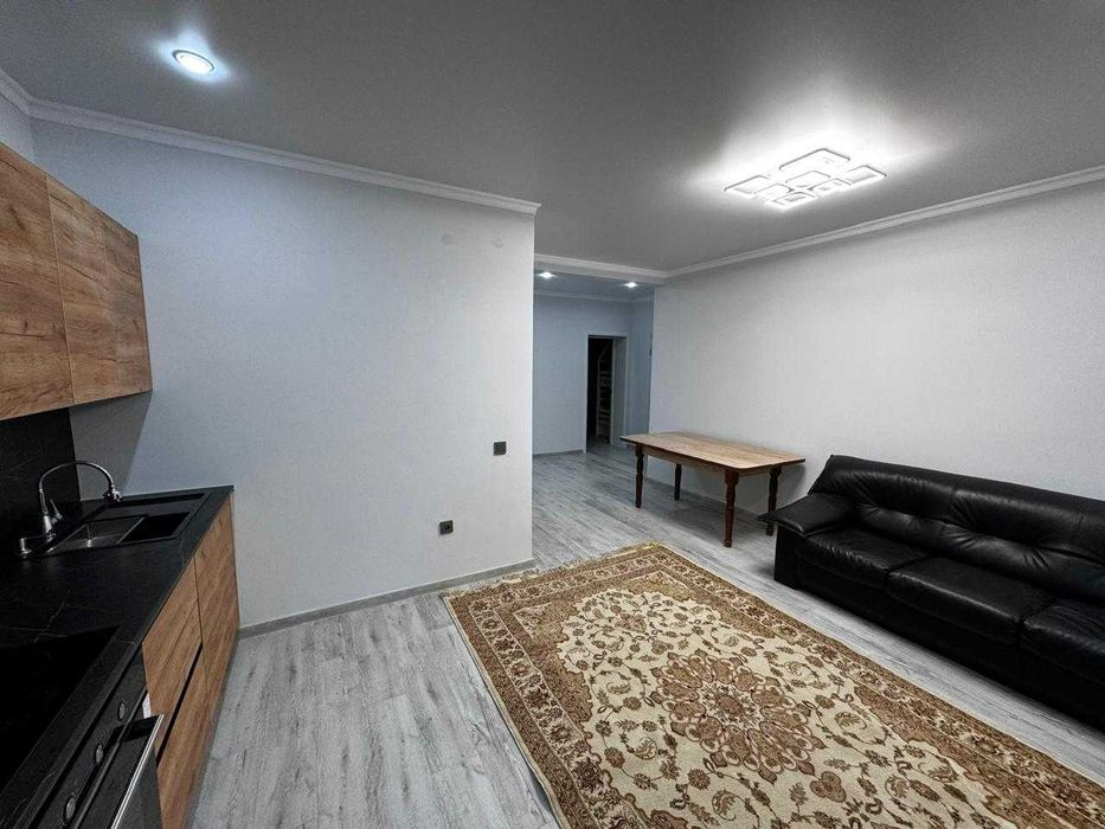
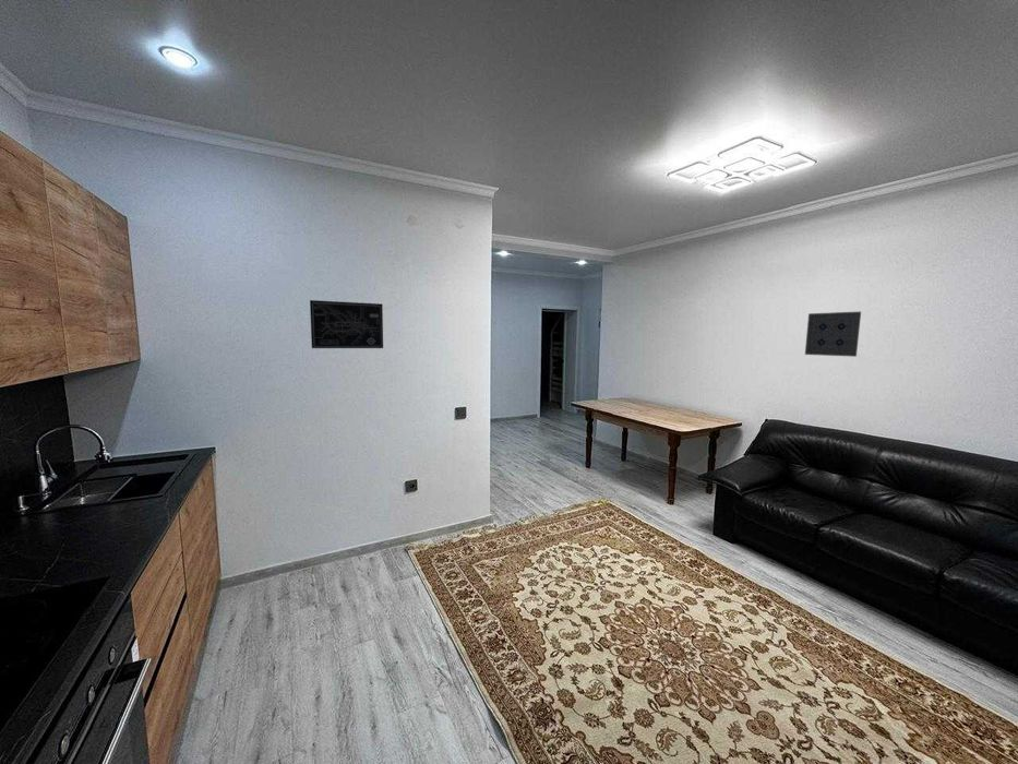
+ wall art (348, 325)
+ wall art (831, 334)
